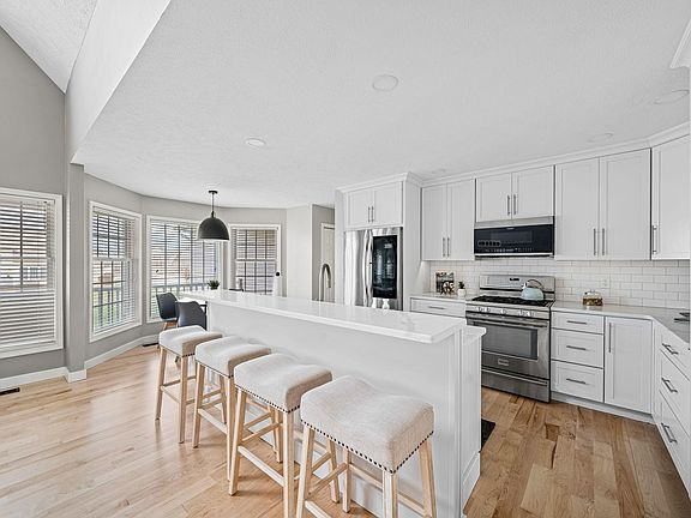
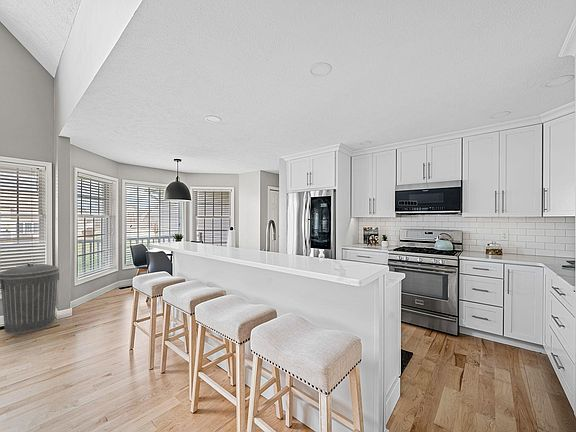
+ trash can (30, 294)
